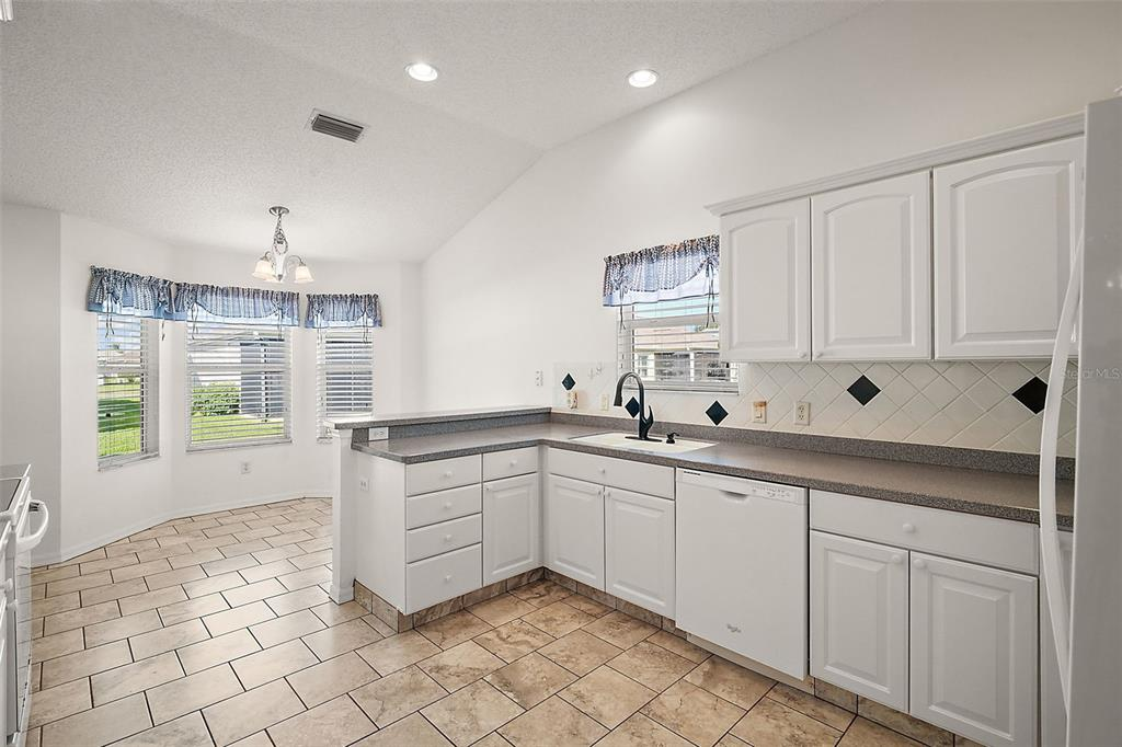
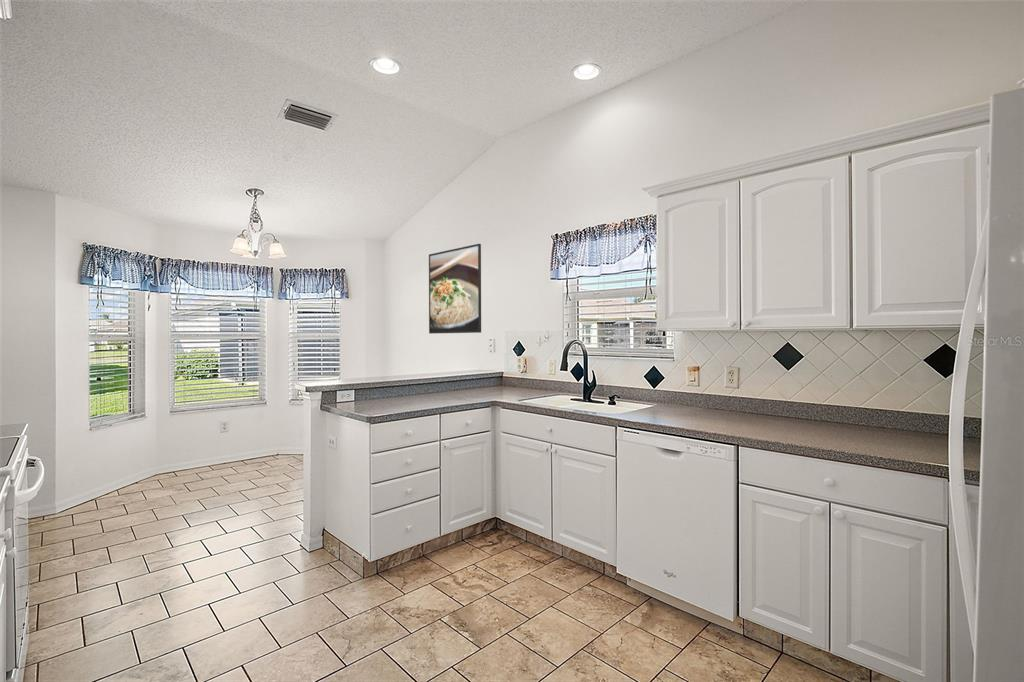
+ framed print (453, 291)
